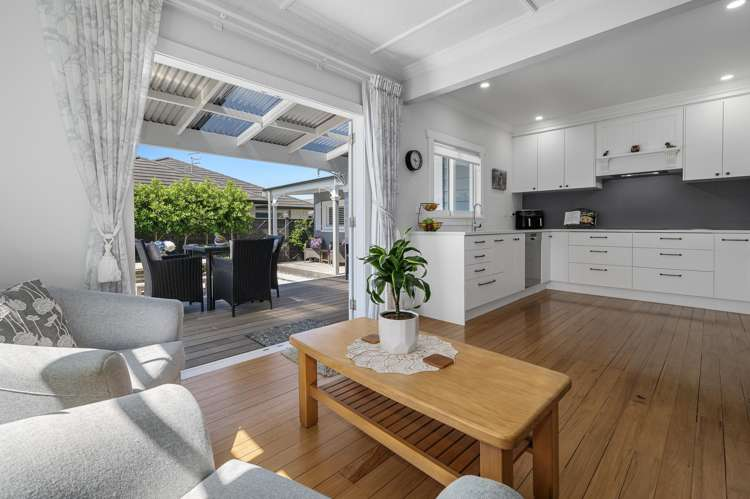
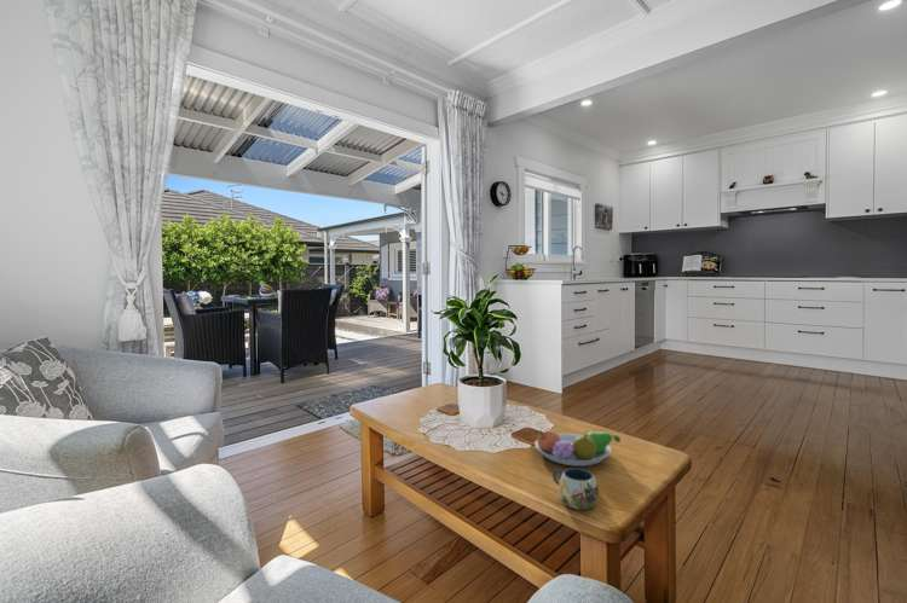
+ fruit bowl (574, 439)
+ mug (573, 486)
